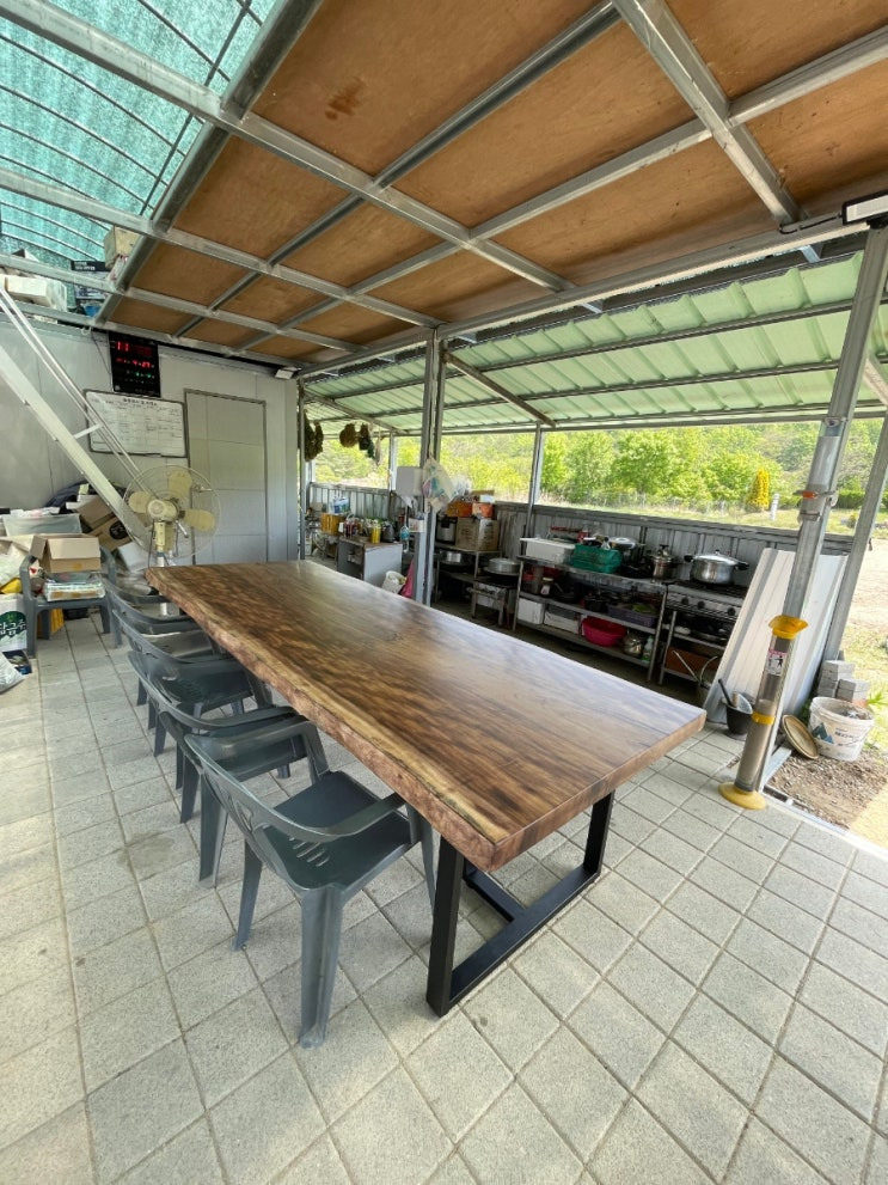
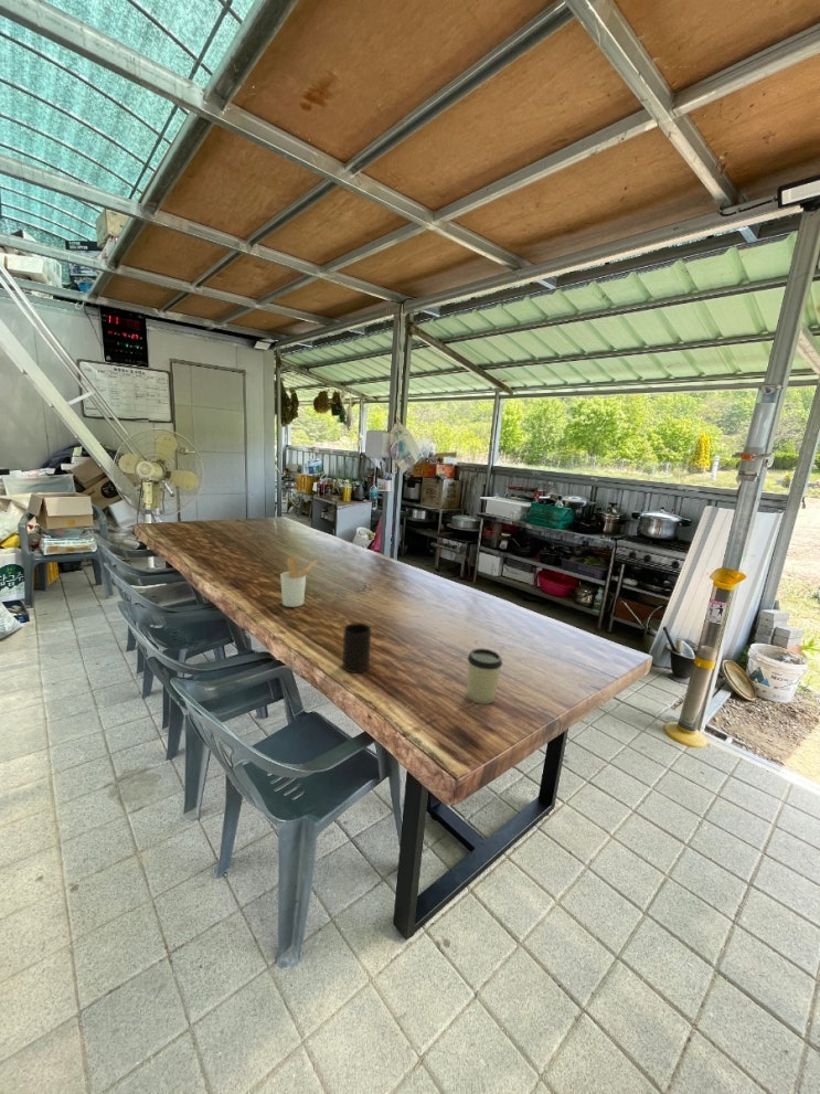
+ cup (482, 676)
+ utensil holder (299, 581)
+ cup (356, 647)
